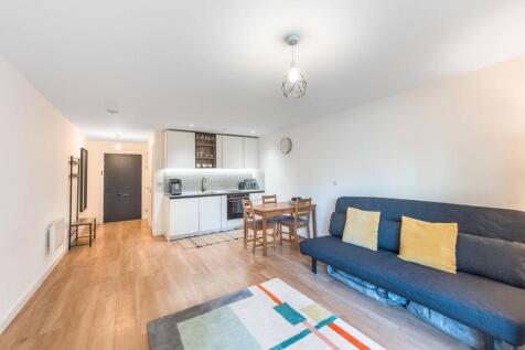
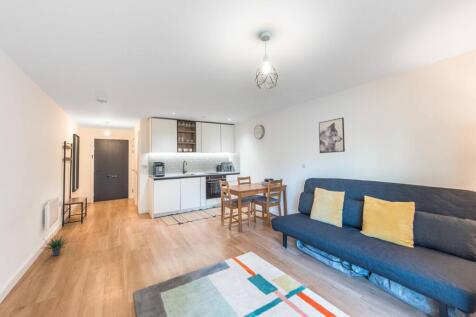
+ potted plant (54, 243)
+ wall art (331, 136)
